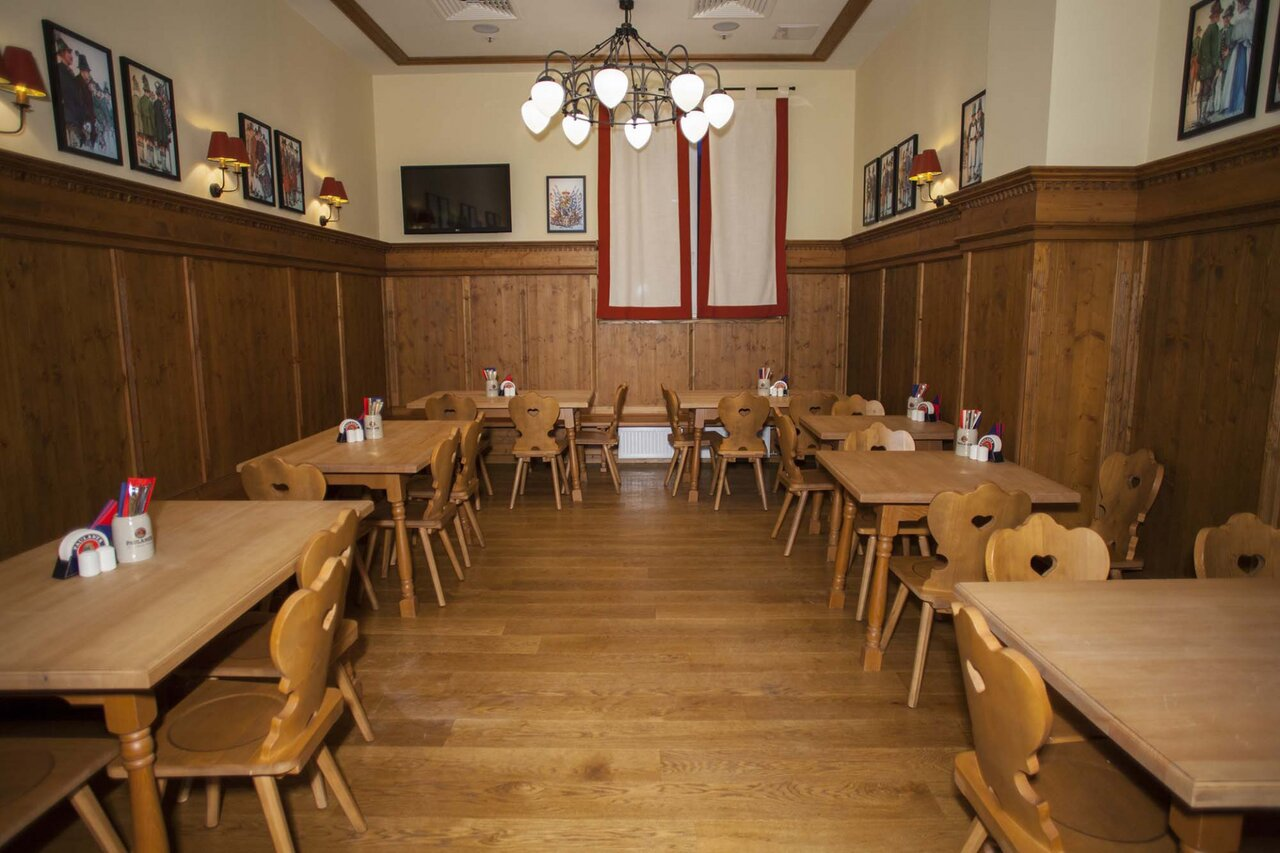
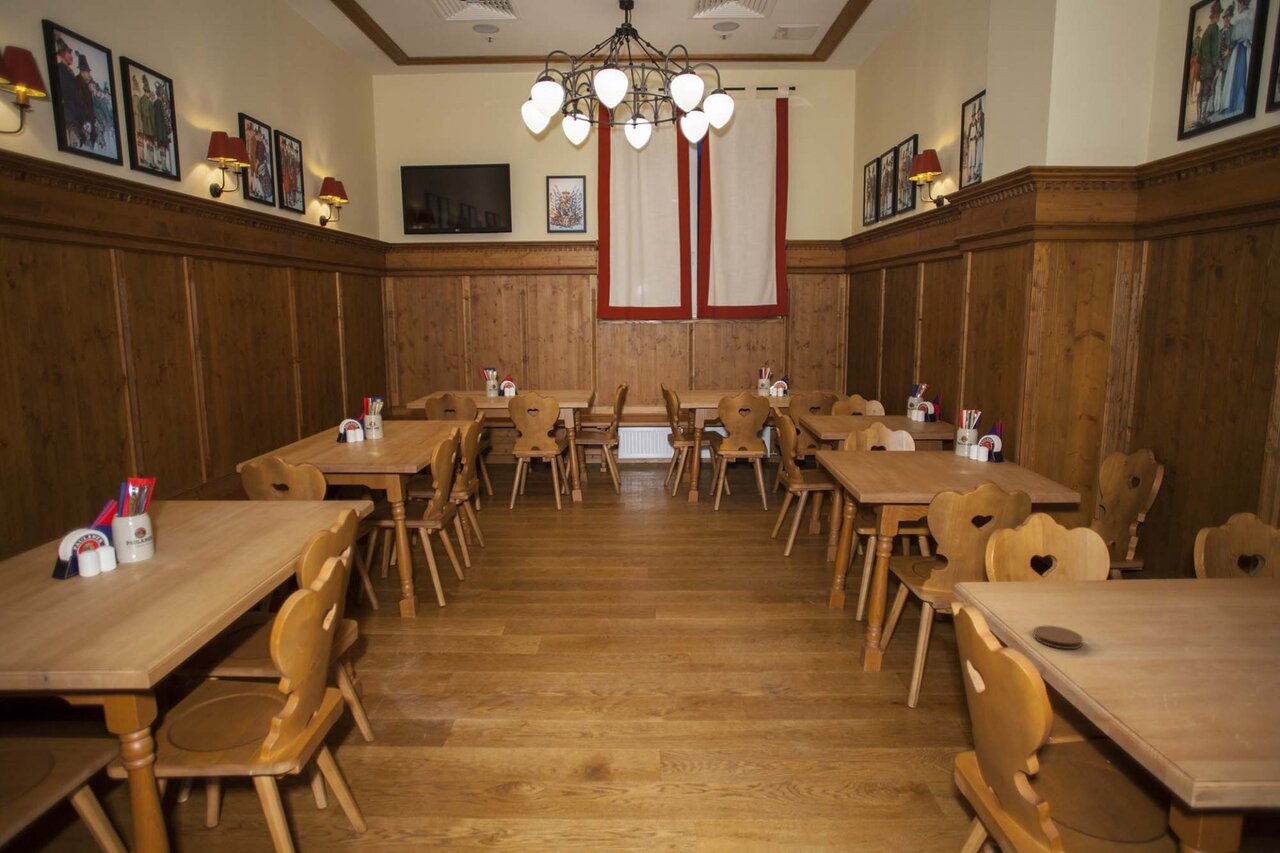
+ coaster (1057, 636)
